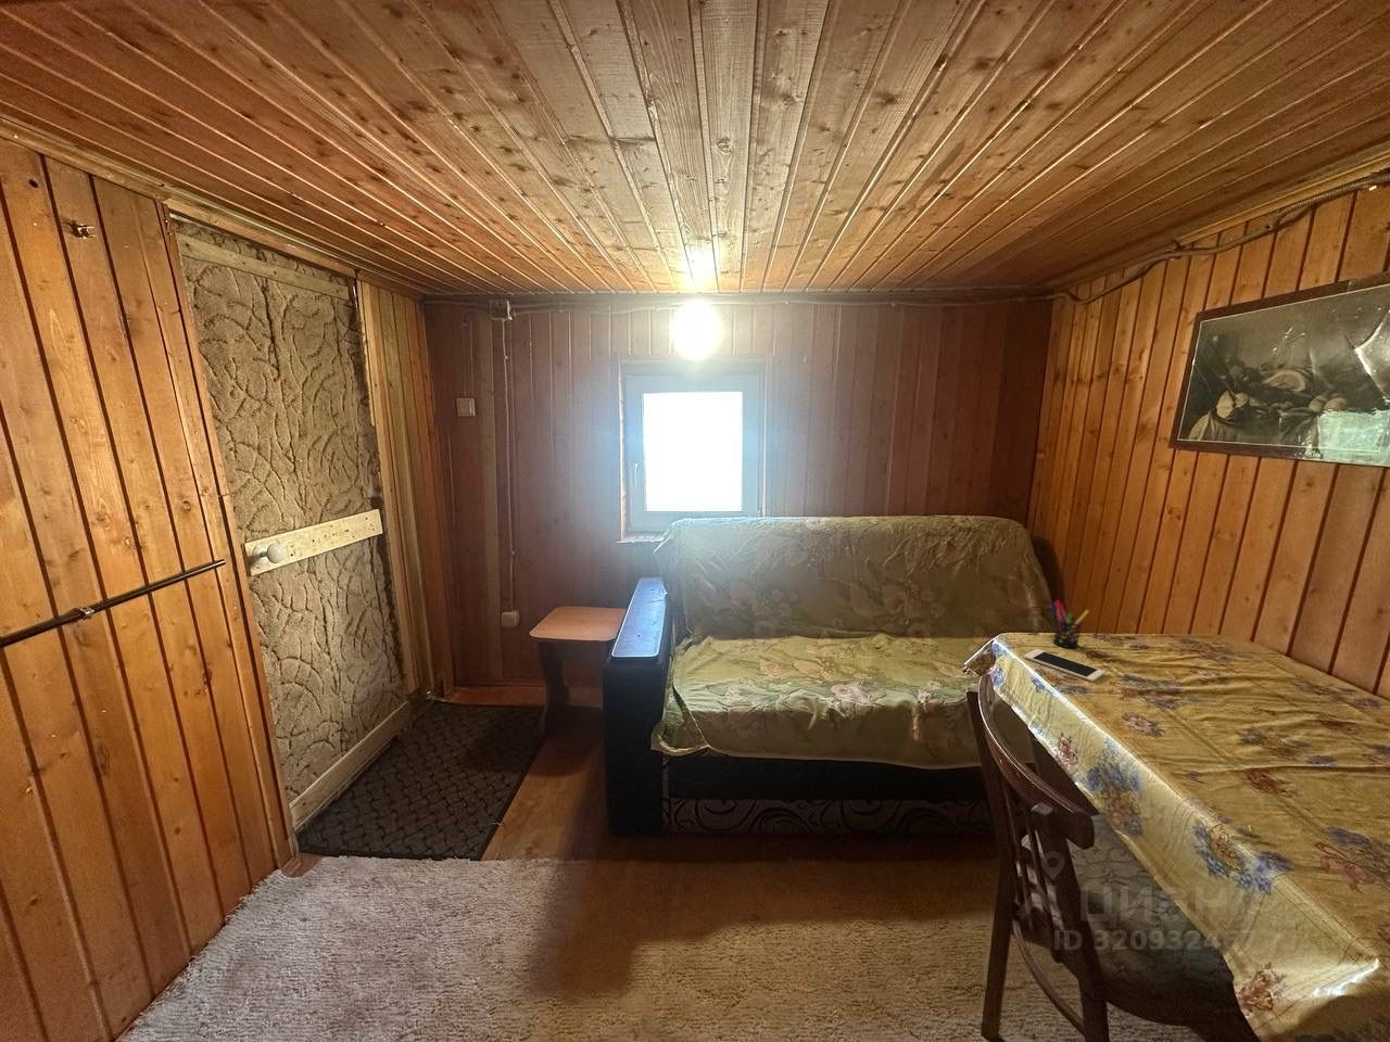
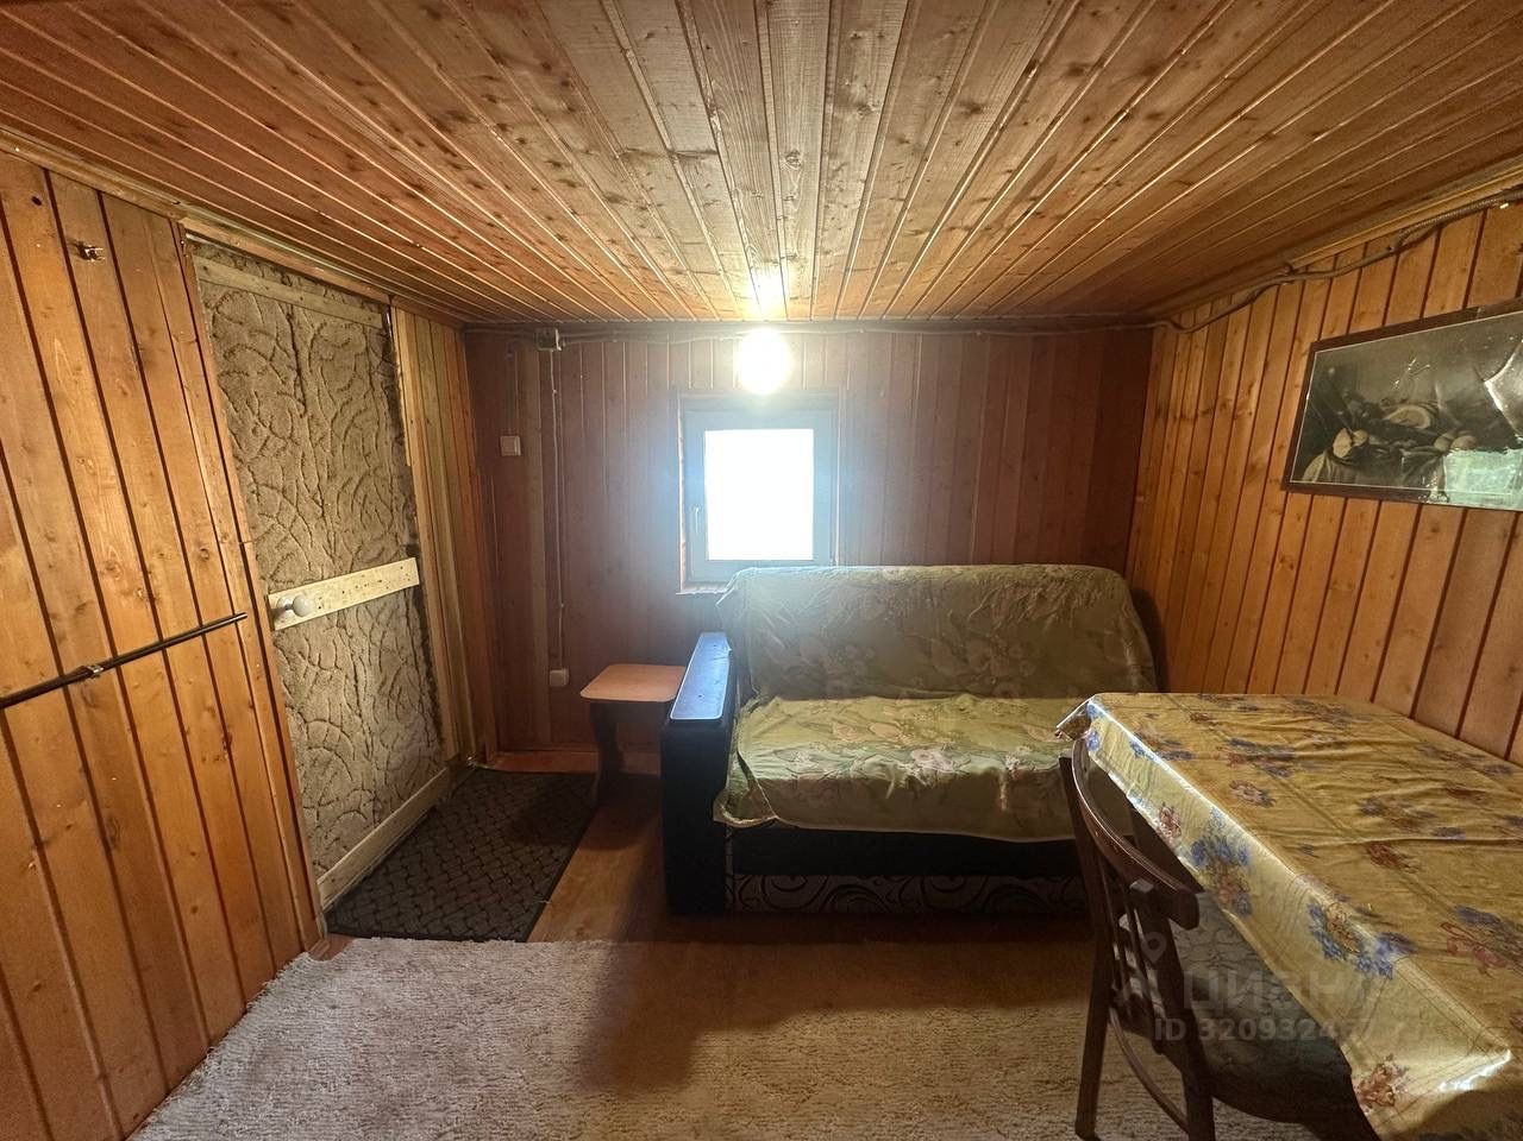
- cell phone (1062, 664)
- pen holder (1066, 623)
